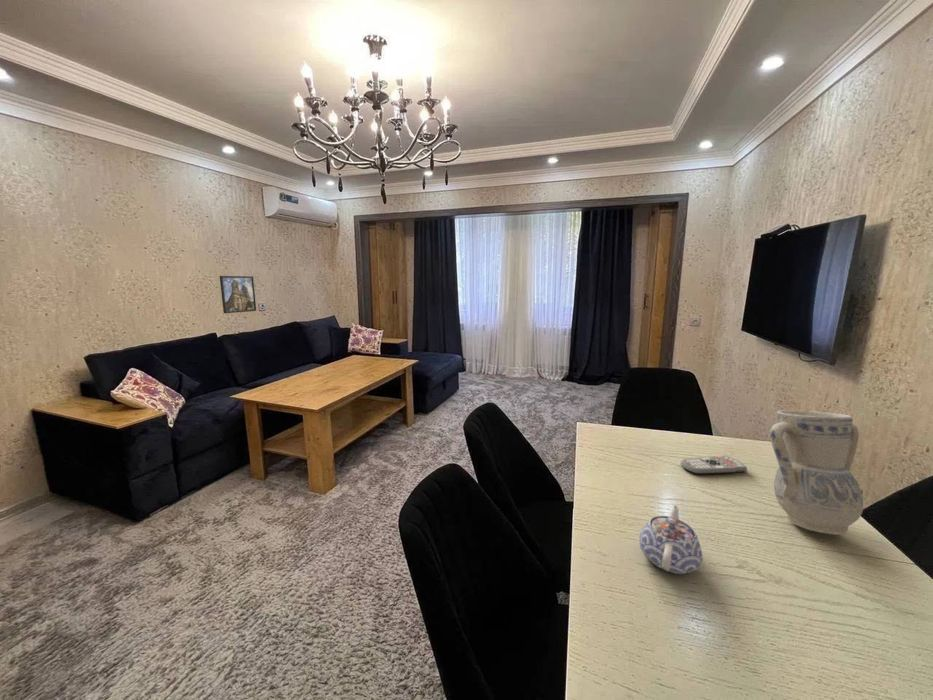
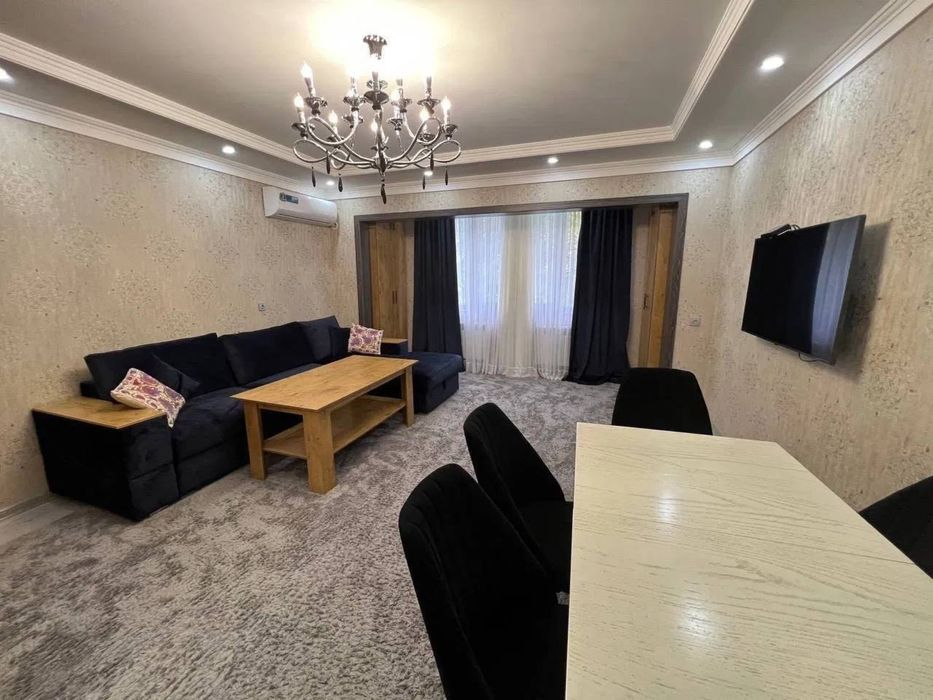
- remote control (711, 465)
- teapot (670, 538)
- vase (815, 468)
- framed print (238, 294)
